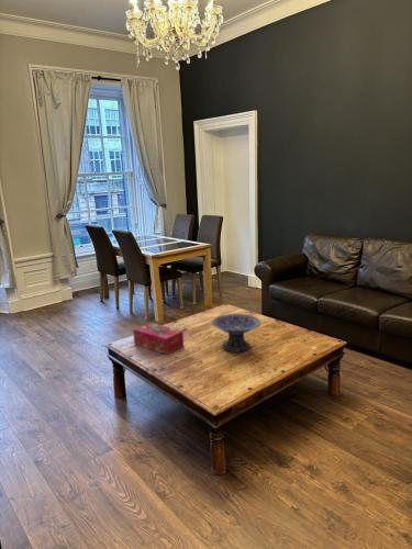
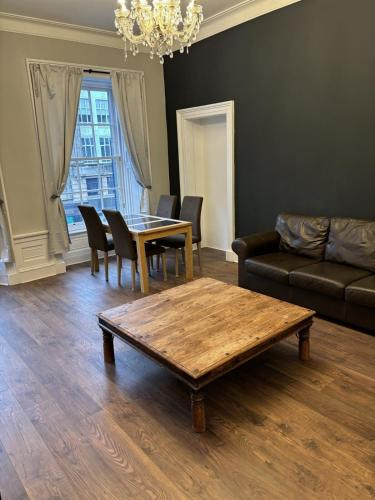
- tissue box (158, 337)
- decorative bowl (236, 333)
